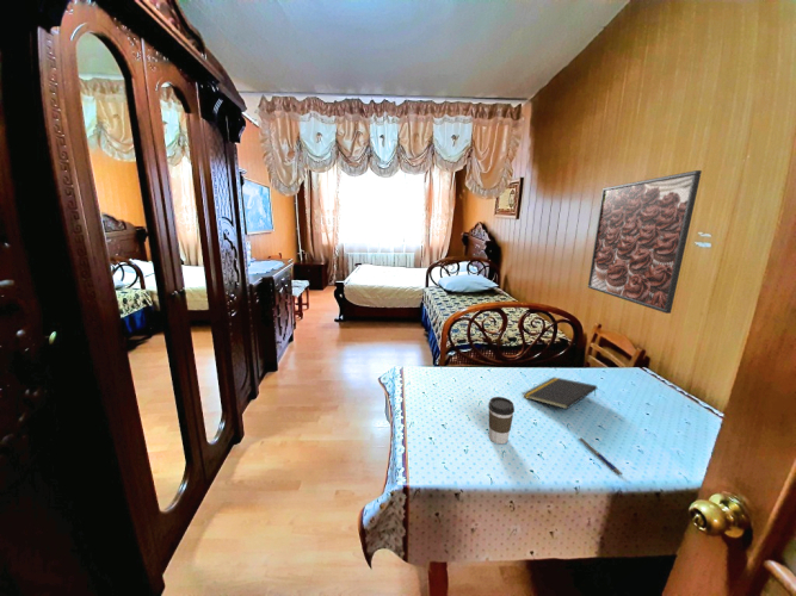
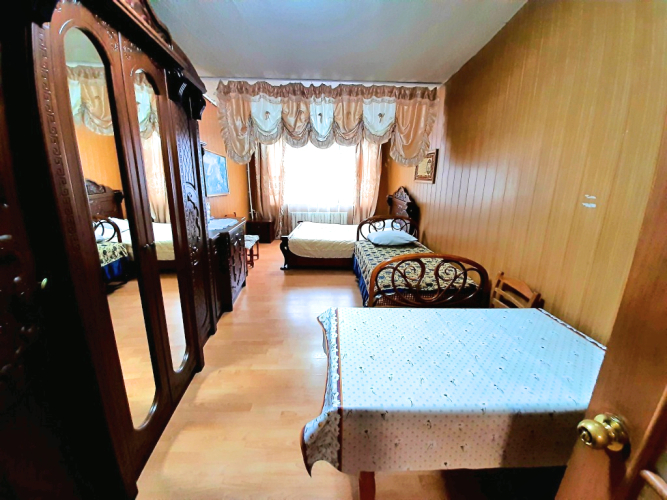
- notepad (560, 391)
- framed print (631, 242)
- coffee cup (499, 420)
- pen (598, 454)
